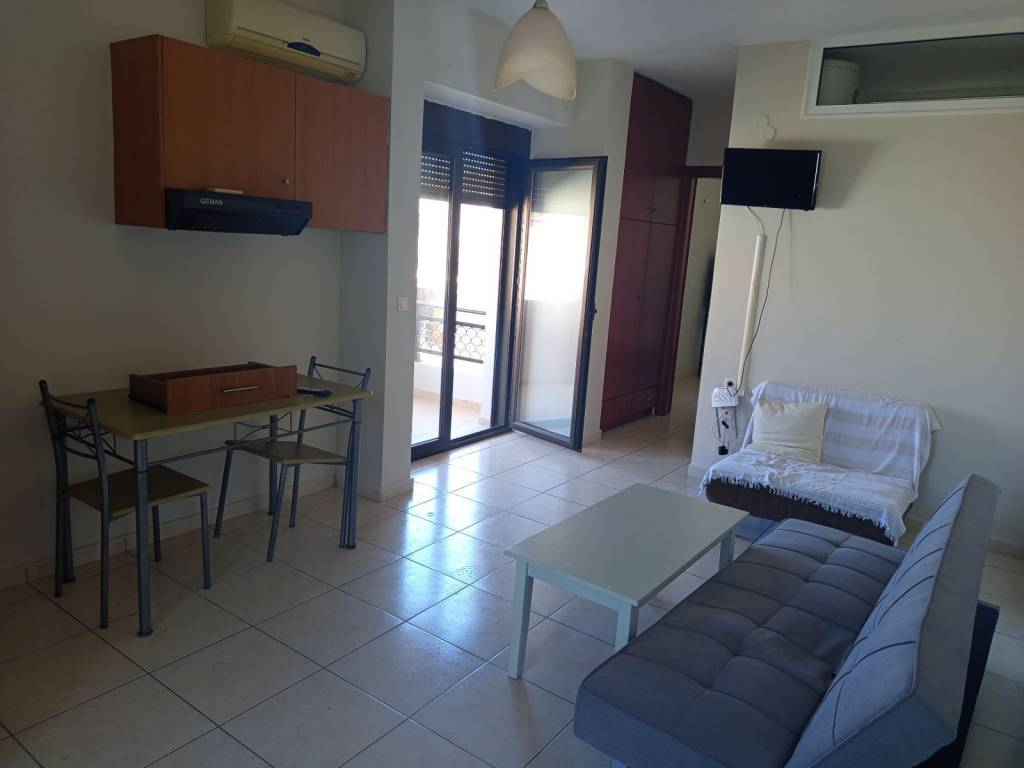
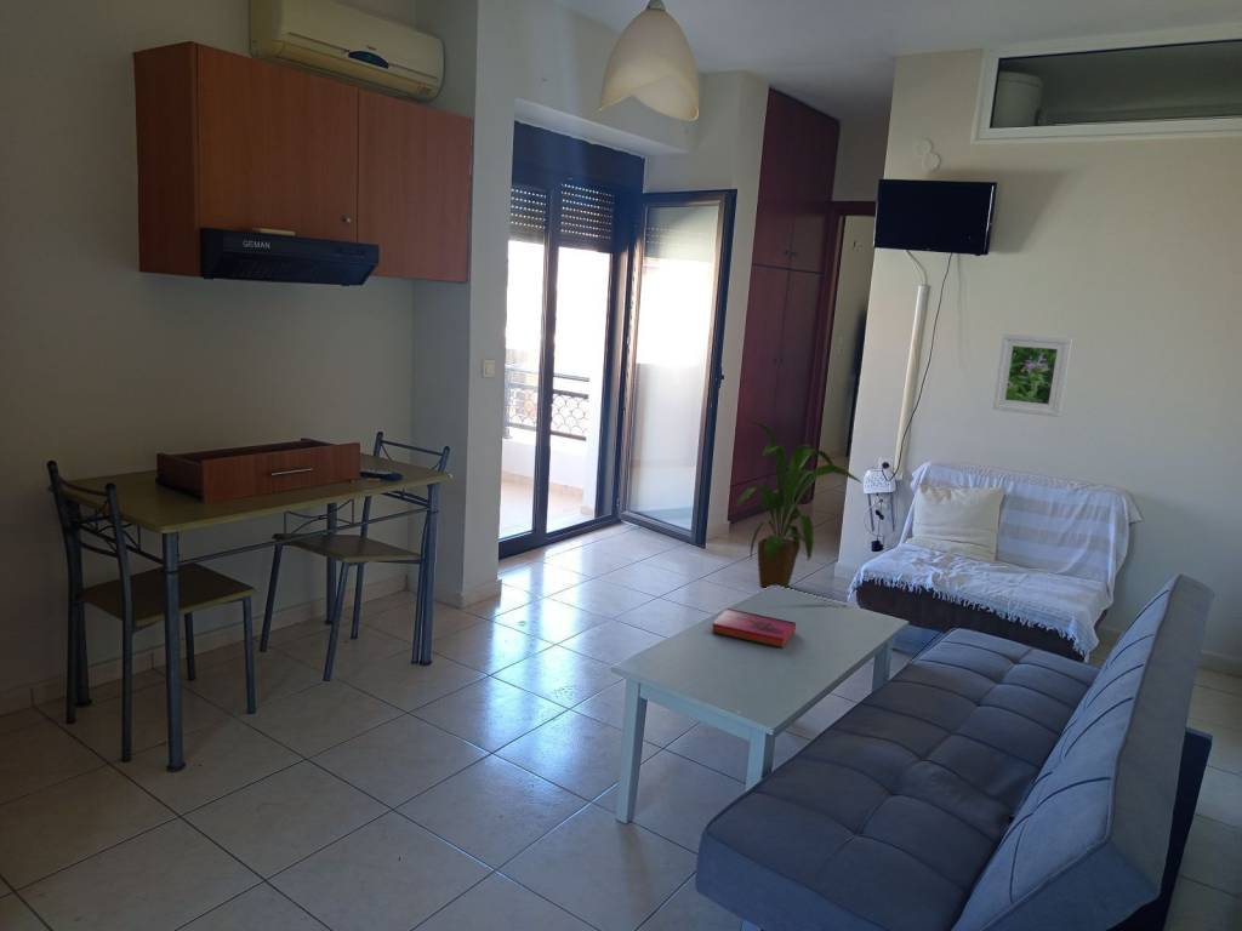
+ hardback book (753, 627)
+ house plant (794, 508)
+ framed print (1031, 375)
